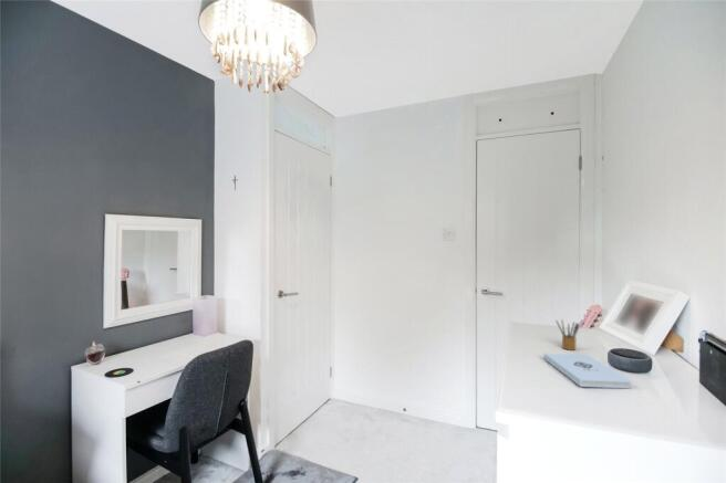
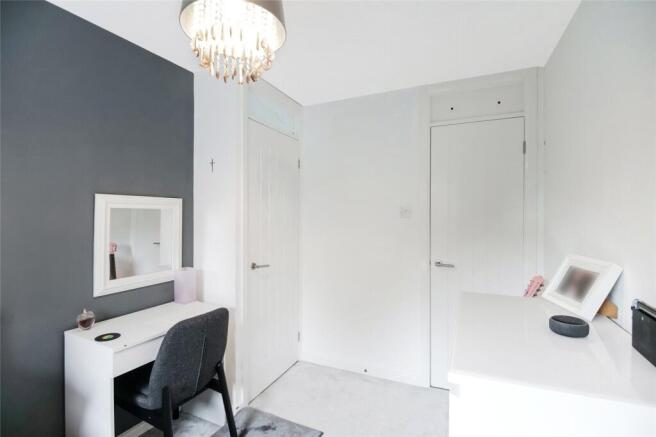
- pencil box (568, 333)
- notepad (583, 368)
